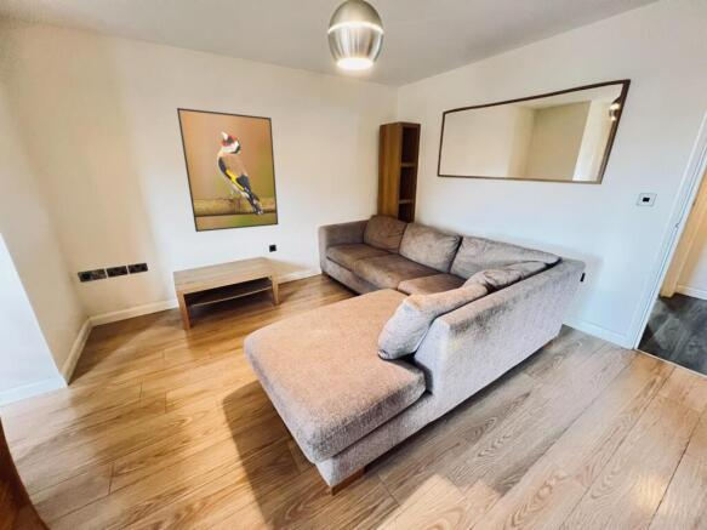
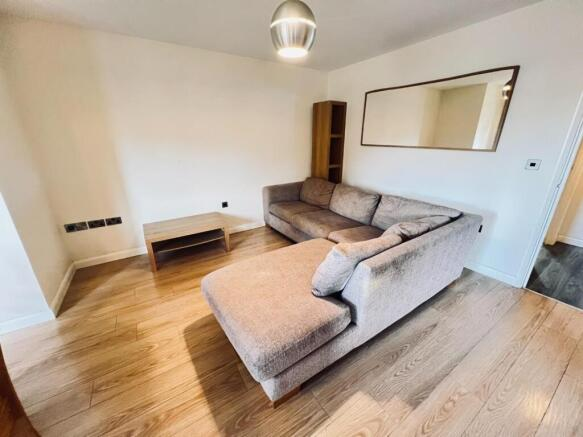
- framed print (233, 173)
